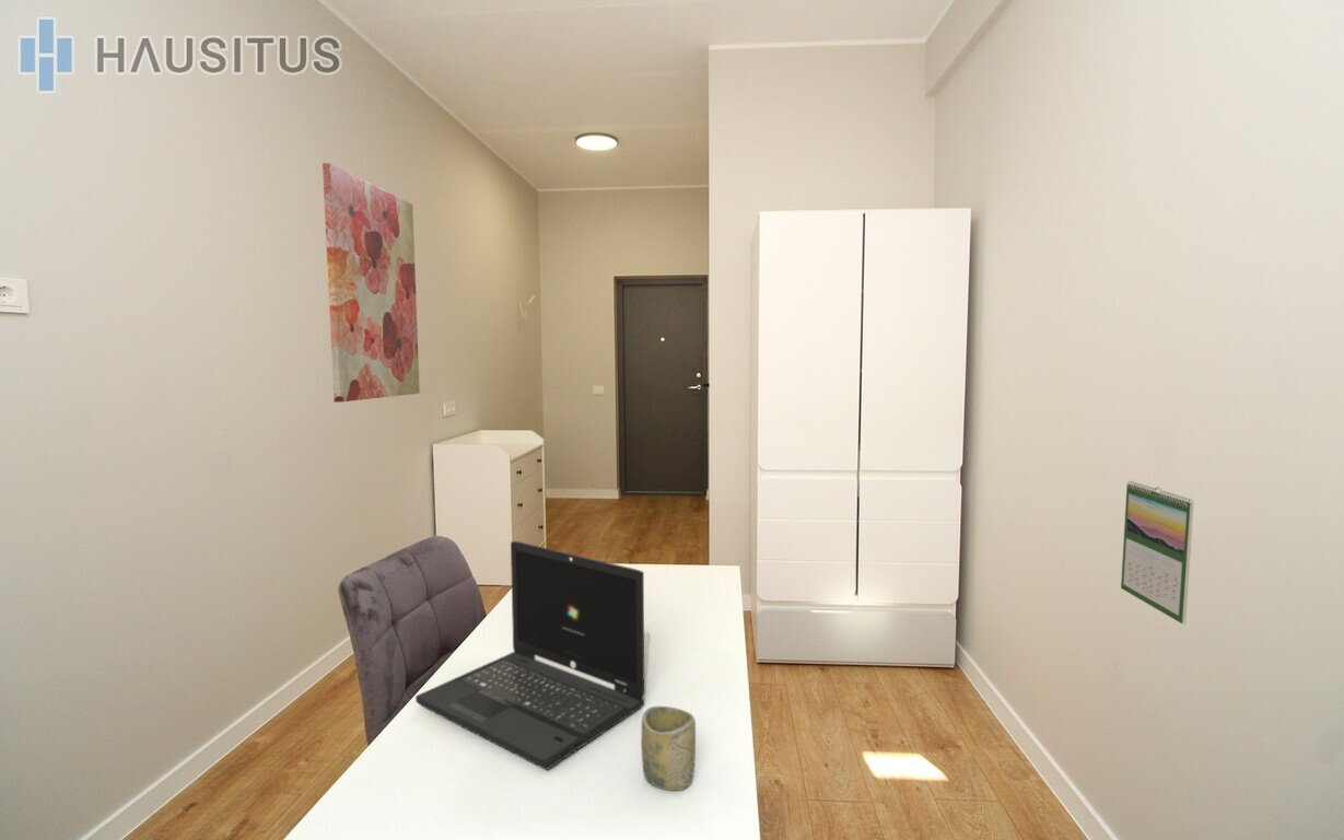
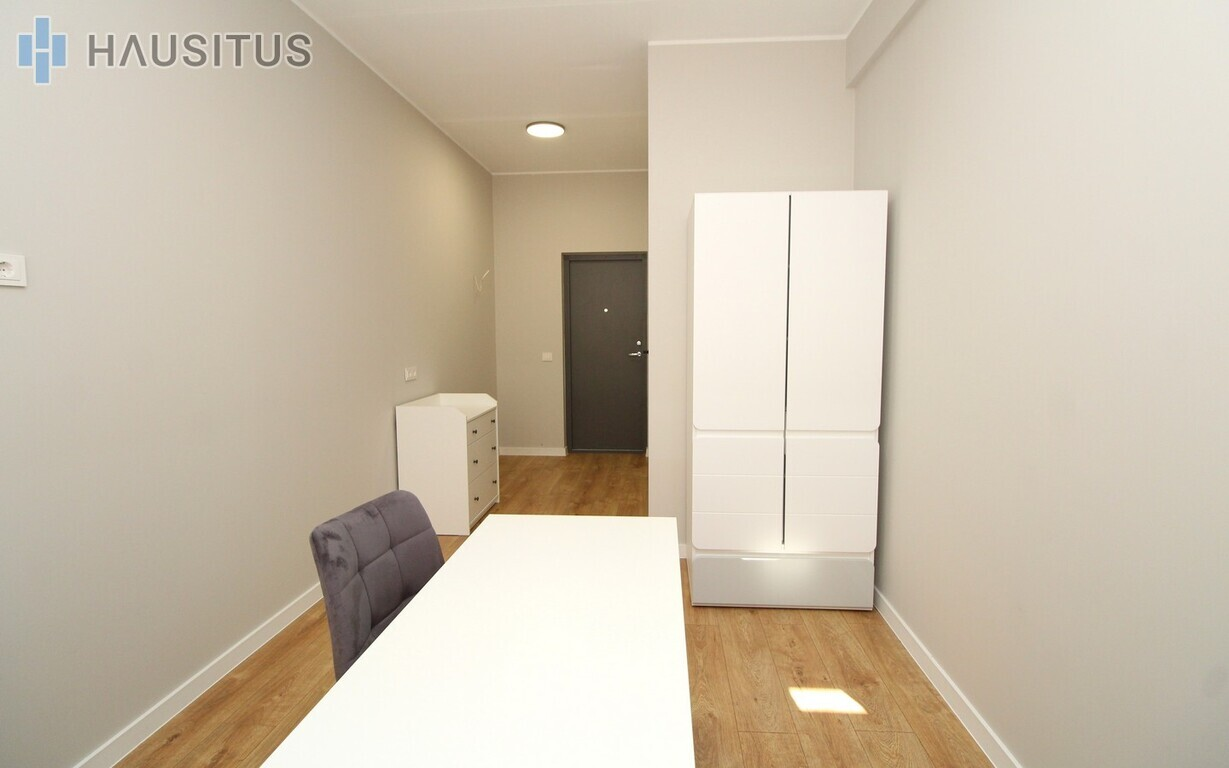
- laptop (528, 639)
- wall art (377, 293)
- cup (668, 747)
- calendar (1154, 546)
